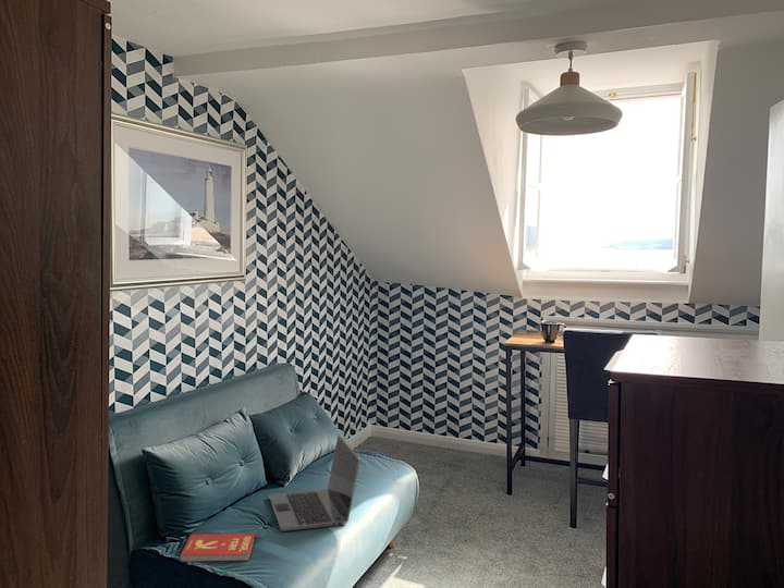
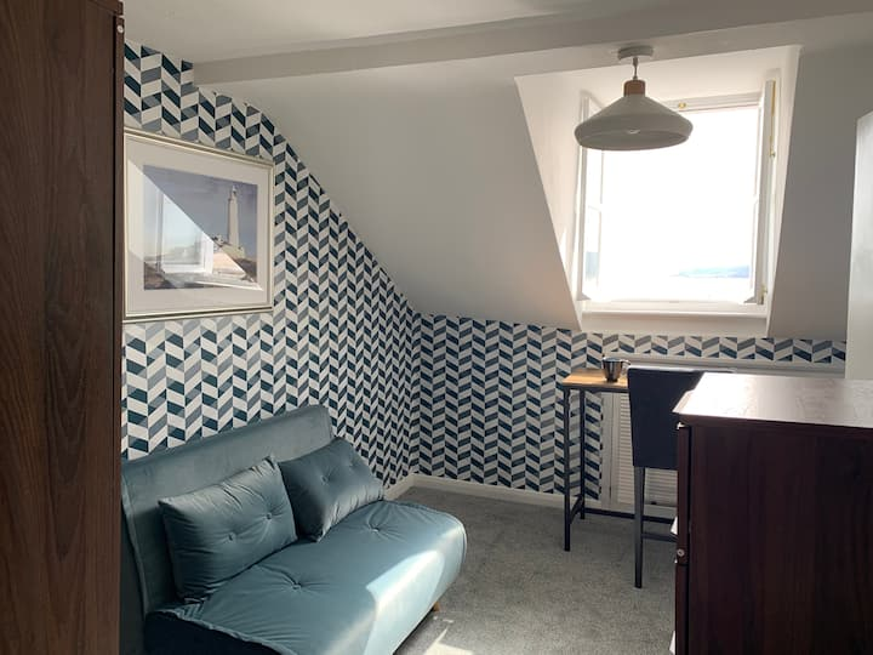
- book (219, 547)
- laptop (311, 490)
